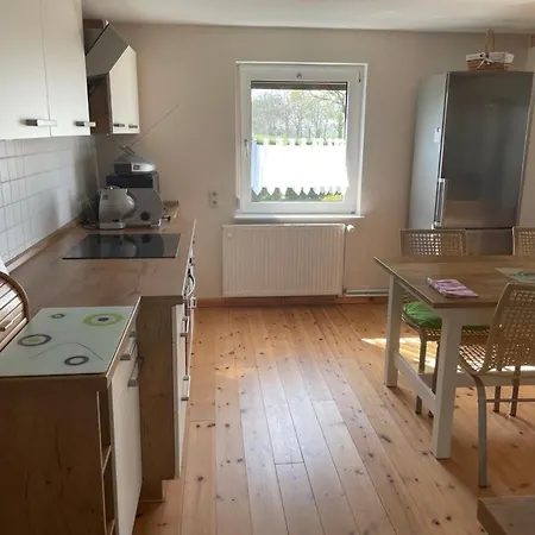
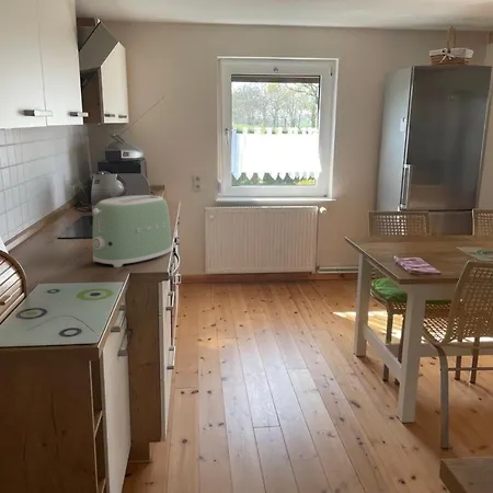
+ toaster (133, 227)
